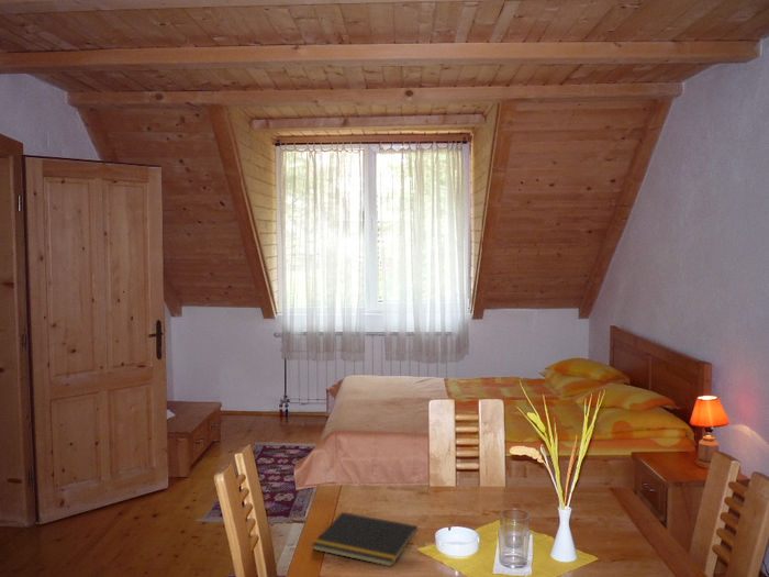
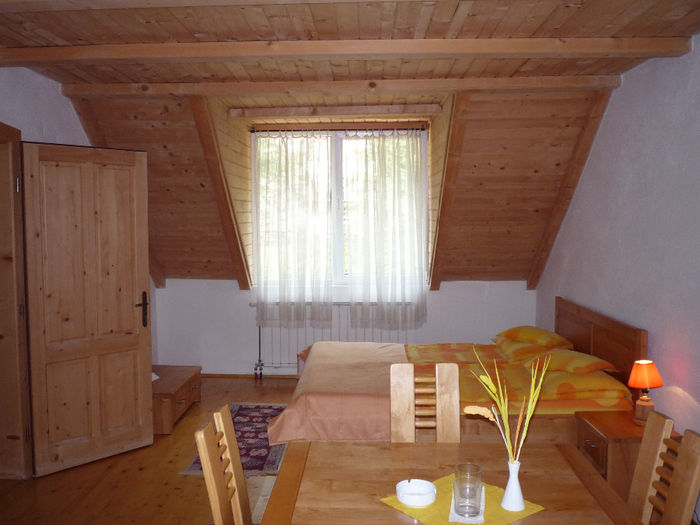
- notepad (365, 537)
